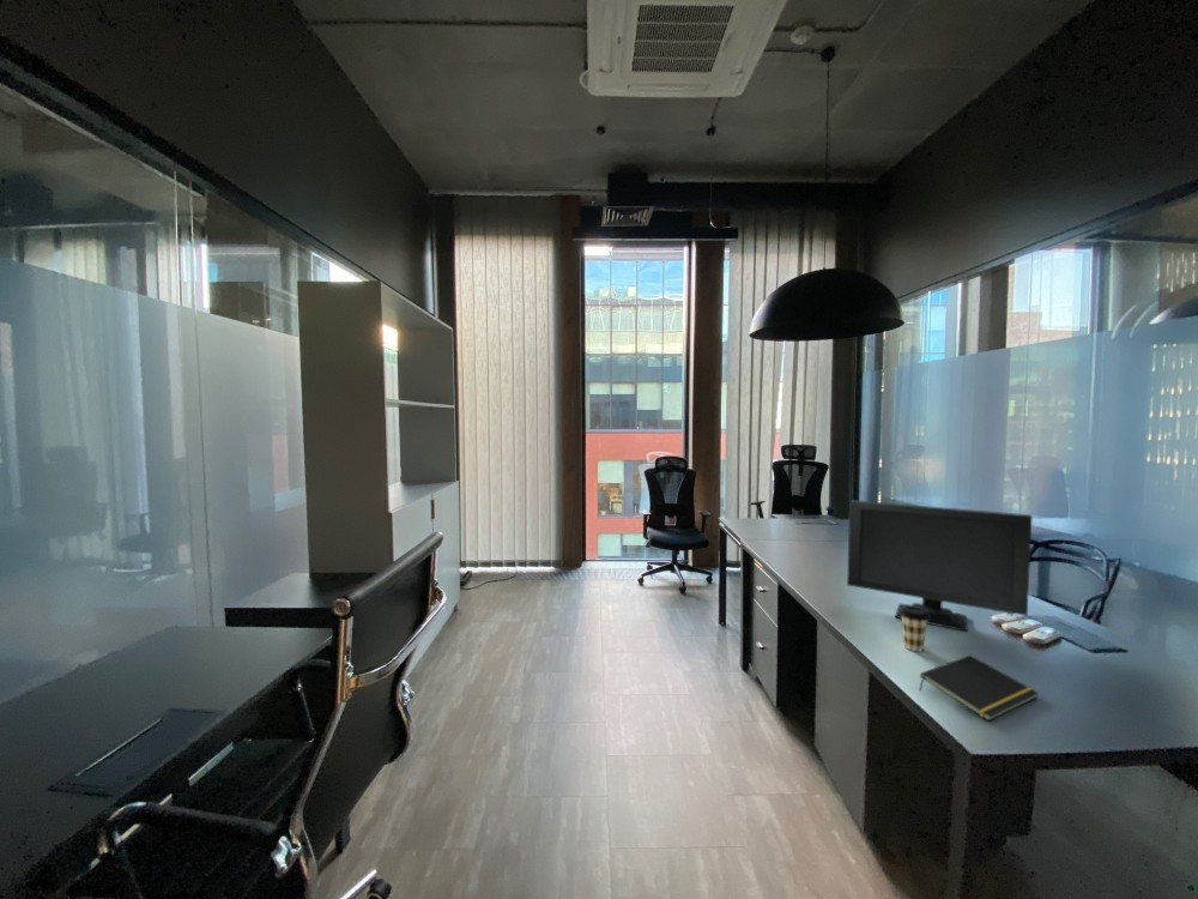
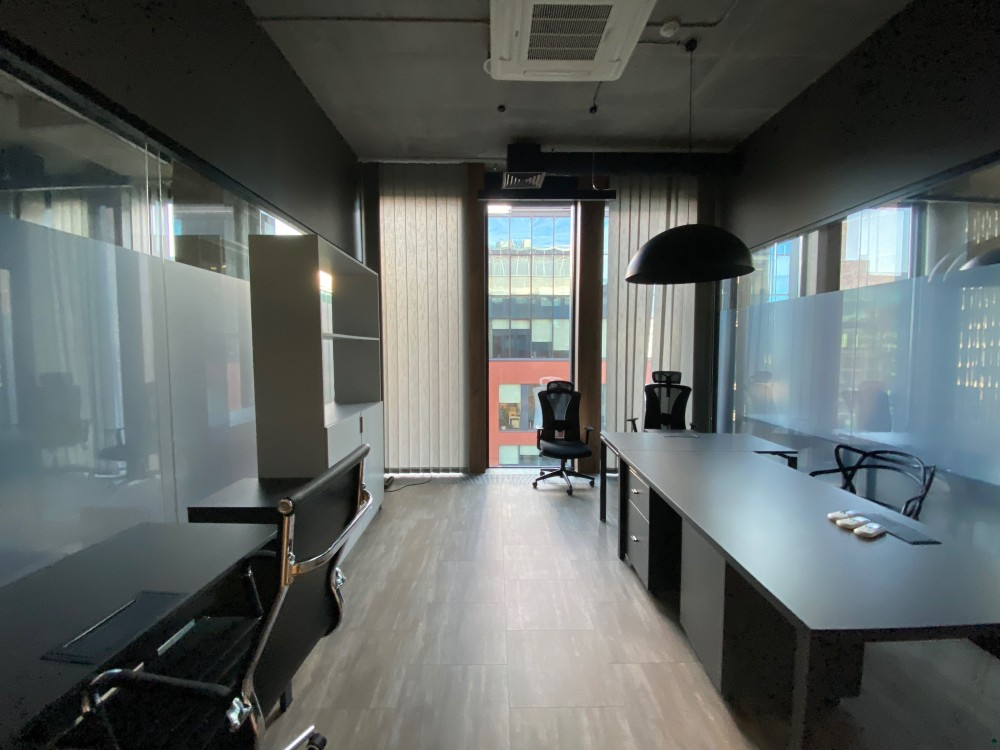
- computer monitor (931, 562)
- notepad (978, 684)
- coffee cup (914, 628)
